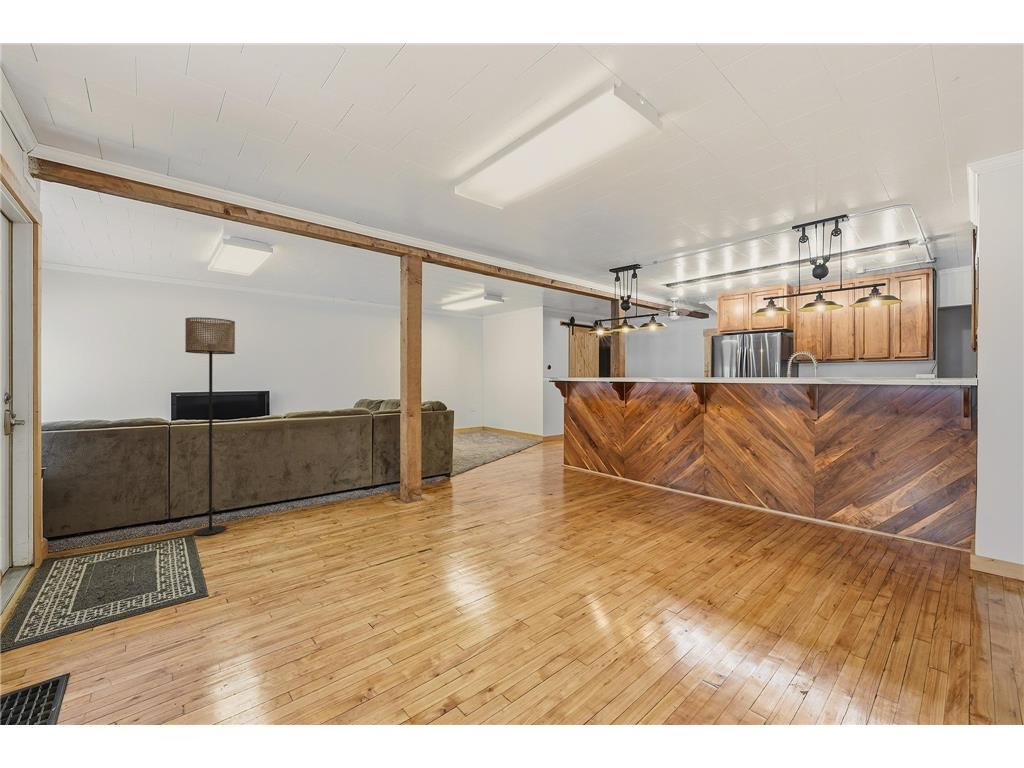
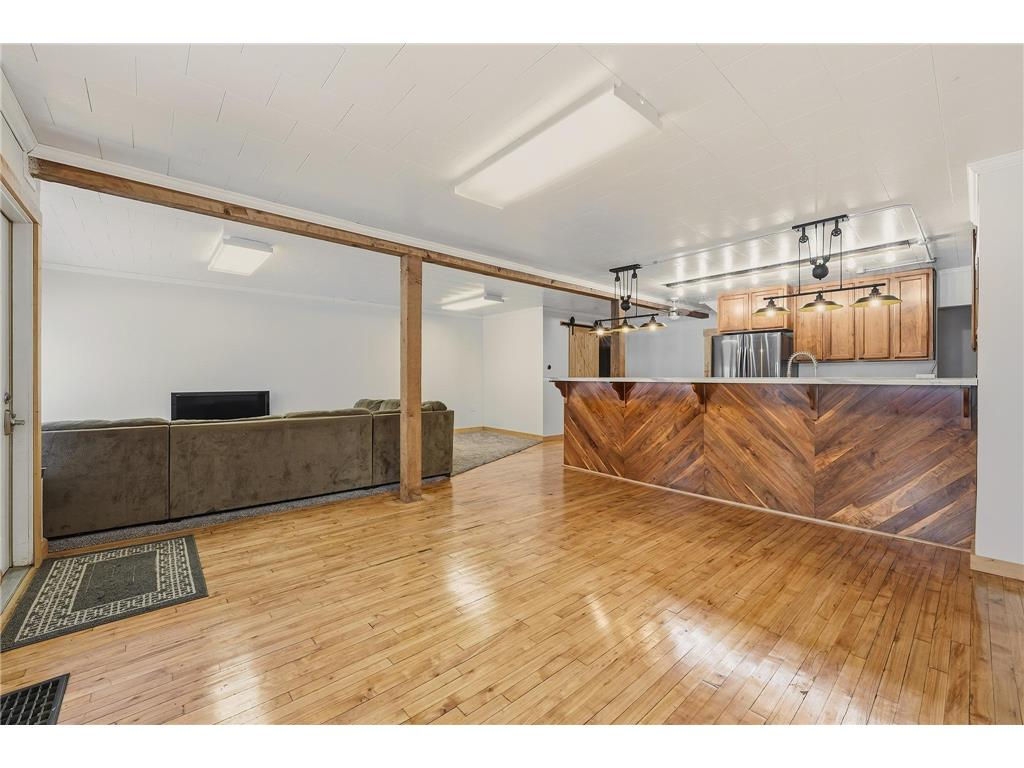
- floor lamp (210, 425)
